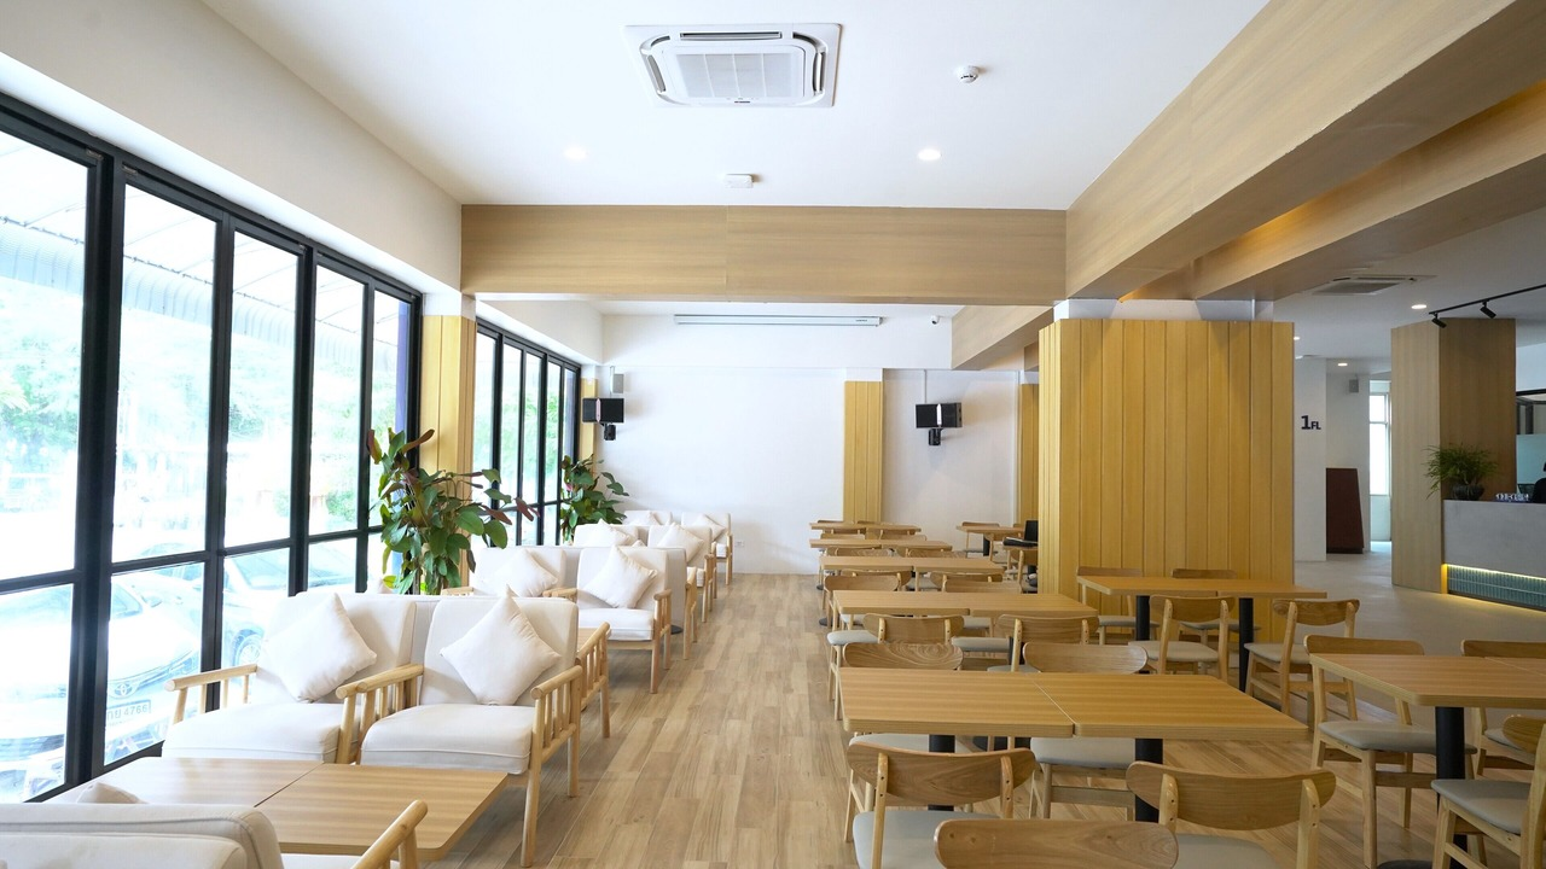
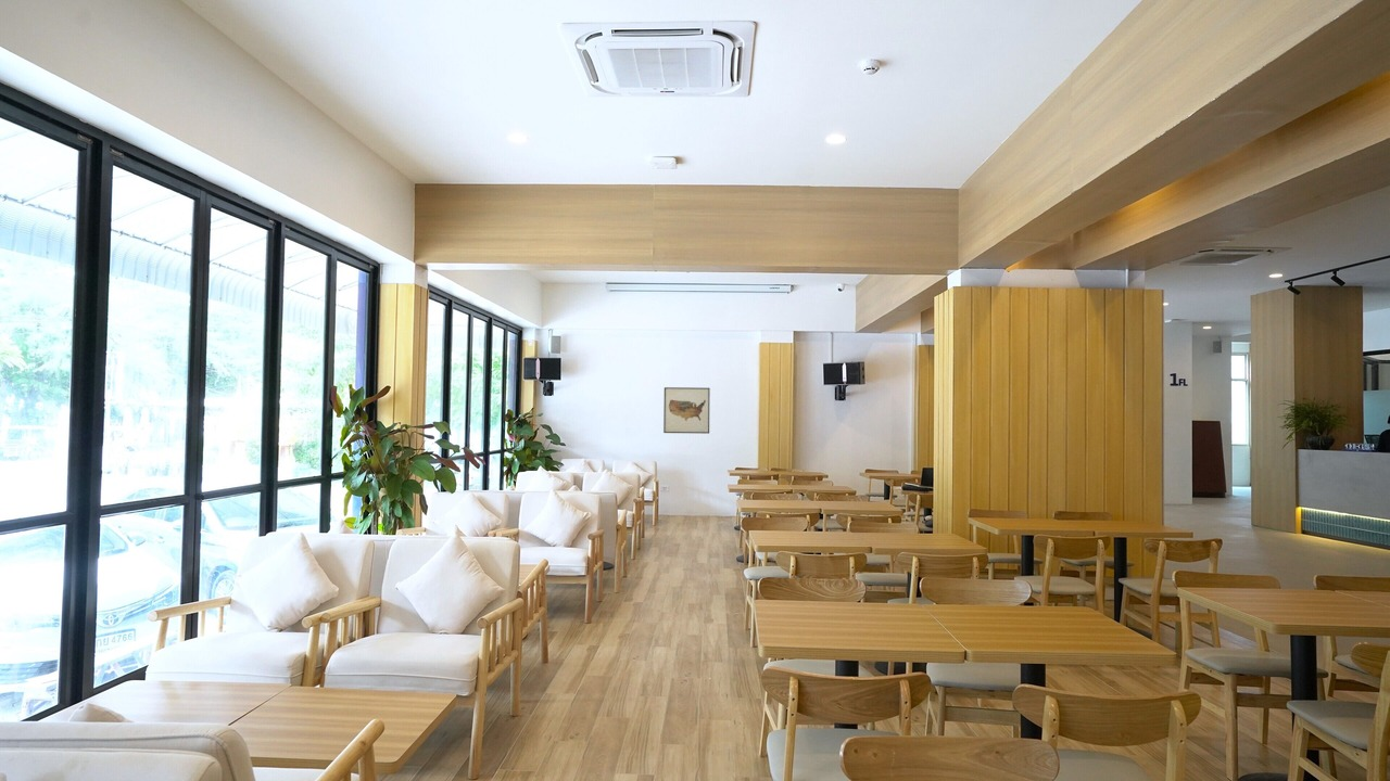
+ wall art (686, 410)
